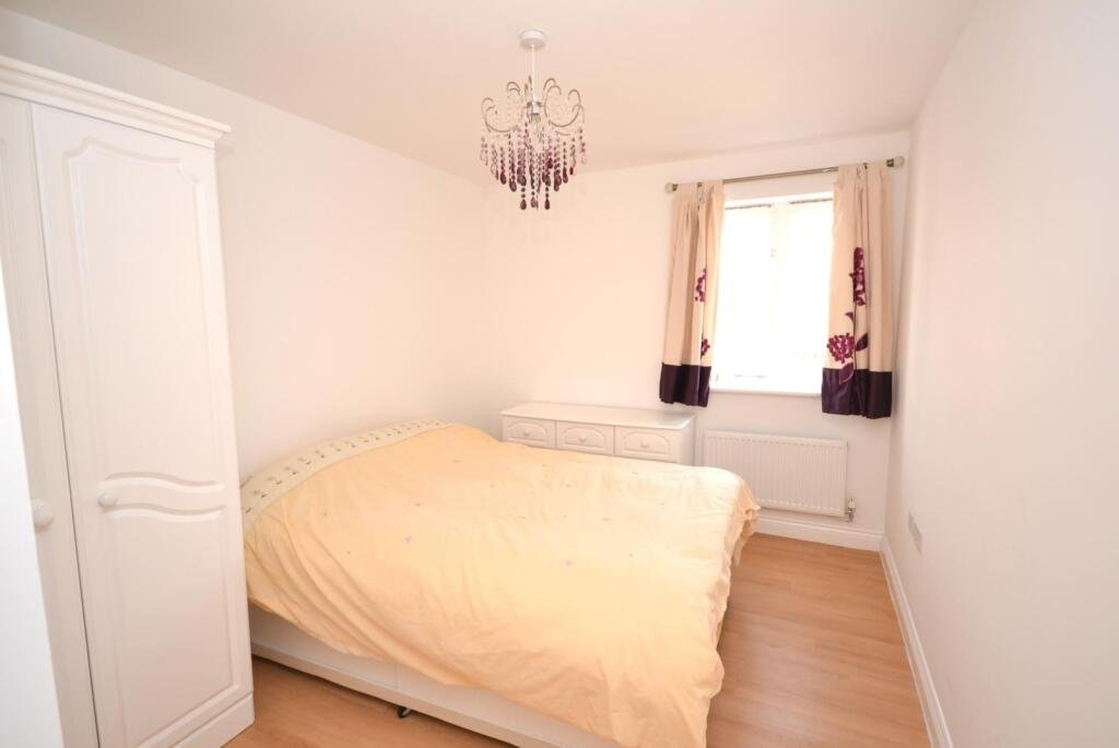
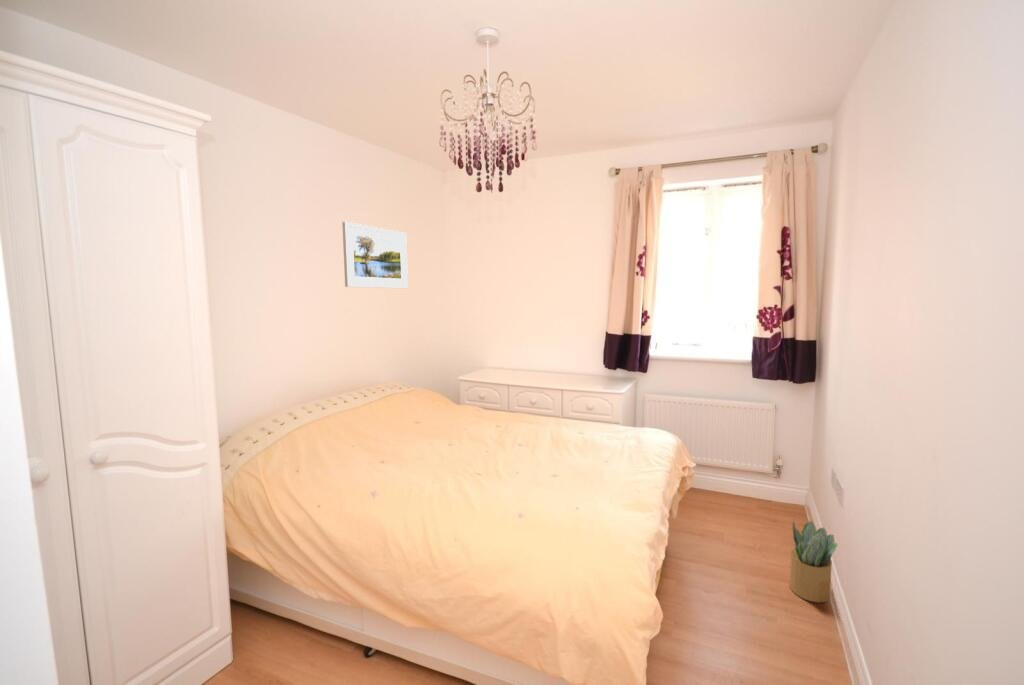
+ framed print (378, 257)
+ potted plant (811, 559)
